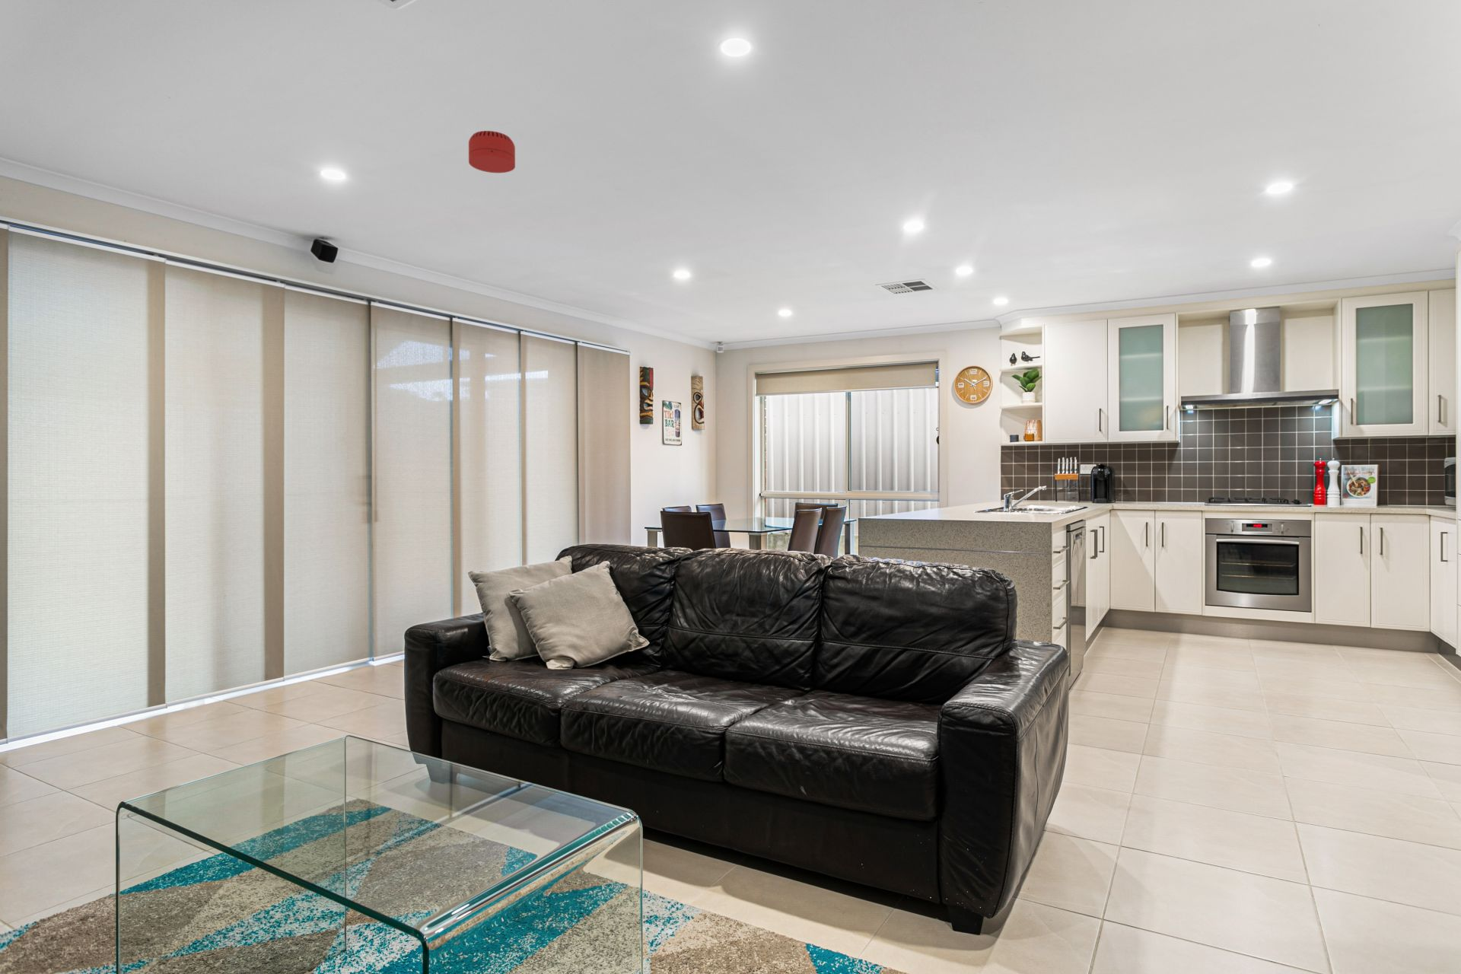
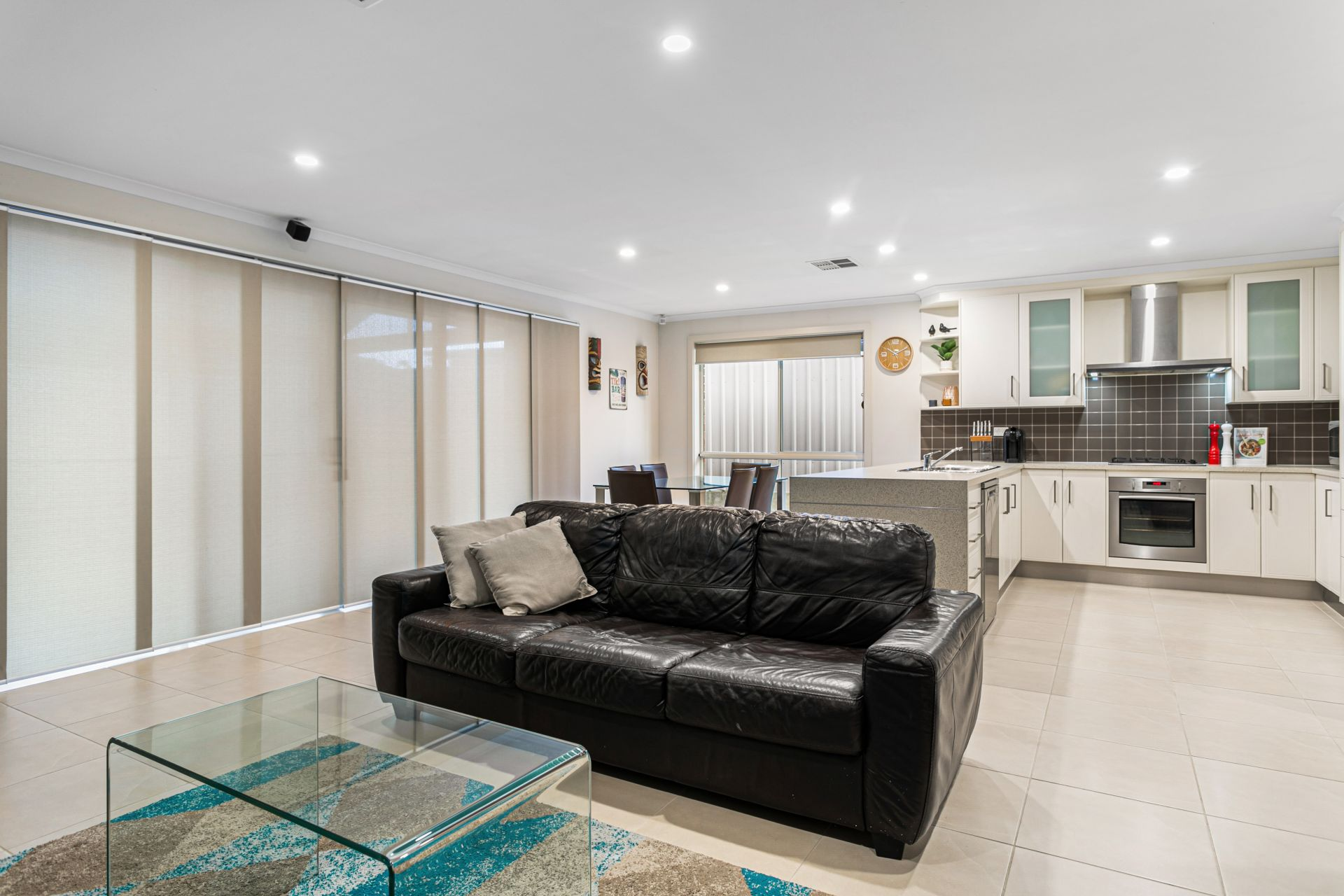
- smoke detector (491, 151)
